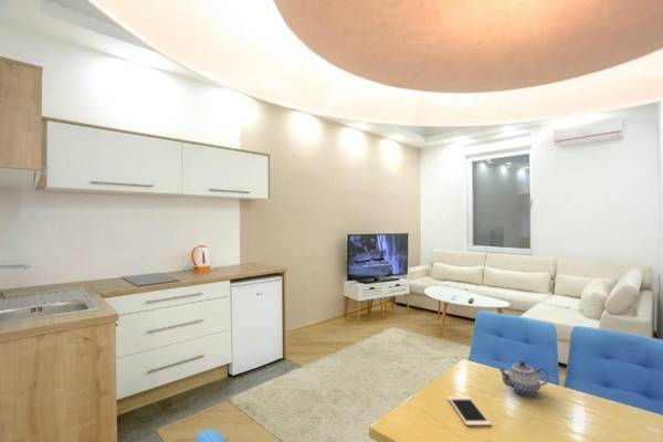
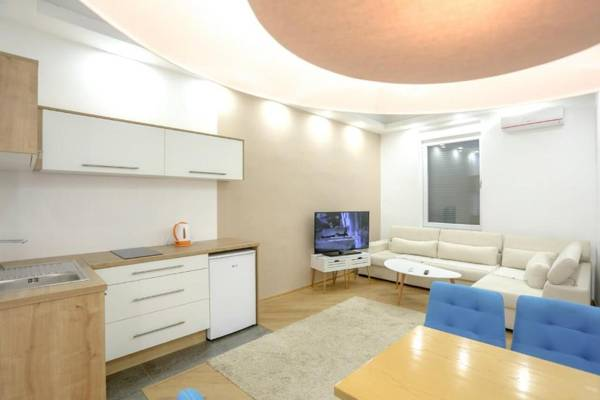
- cell phone (467, 410)
- teapot (523, 376)
